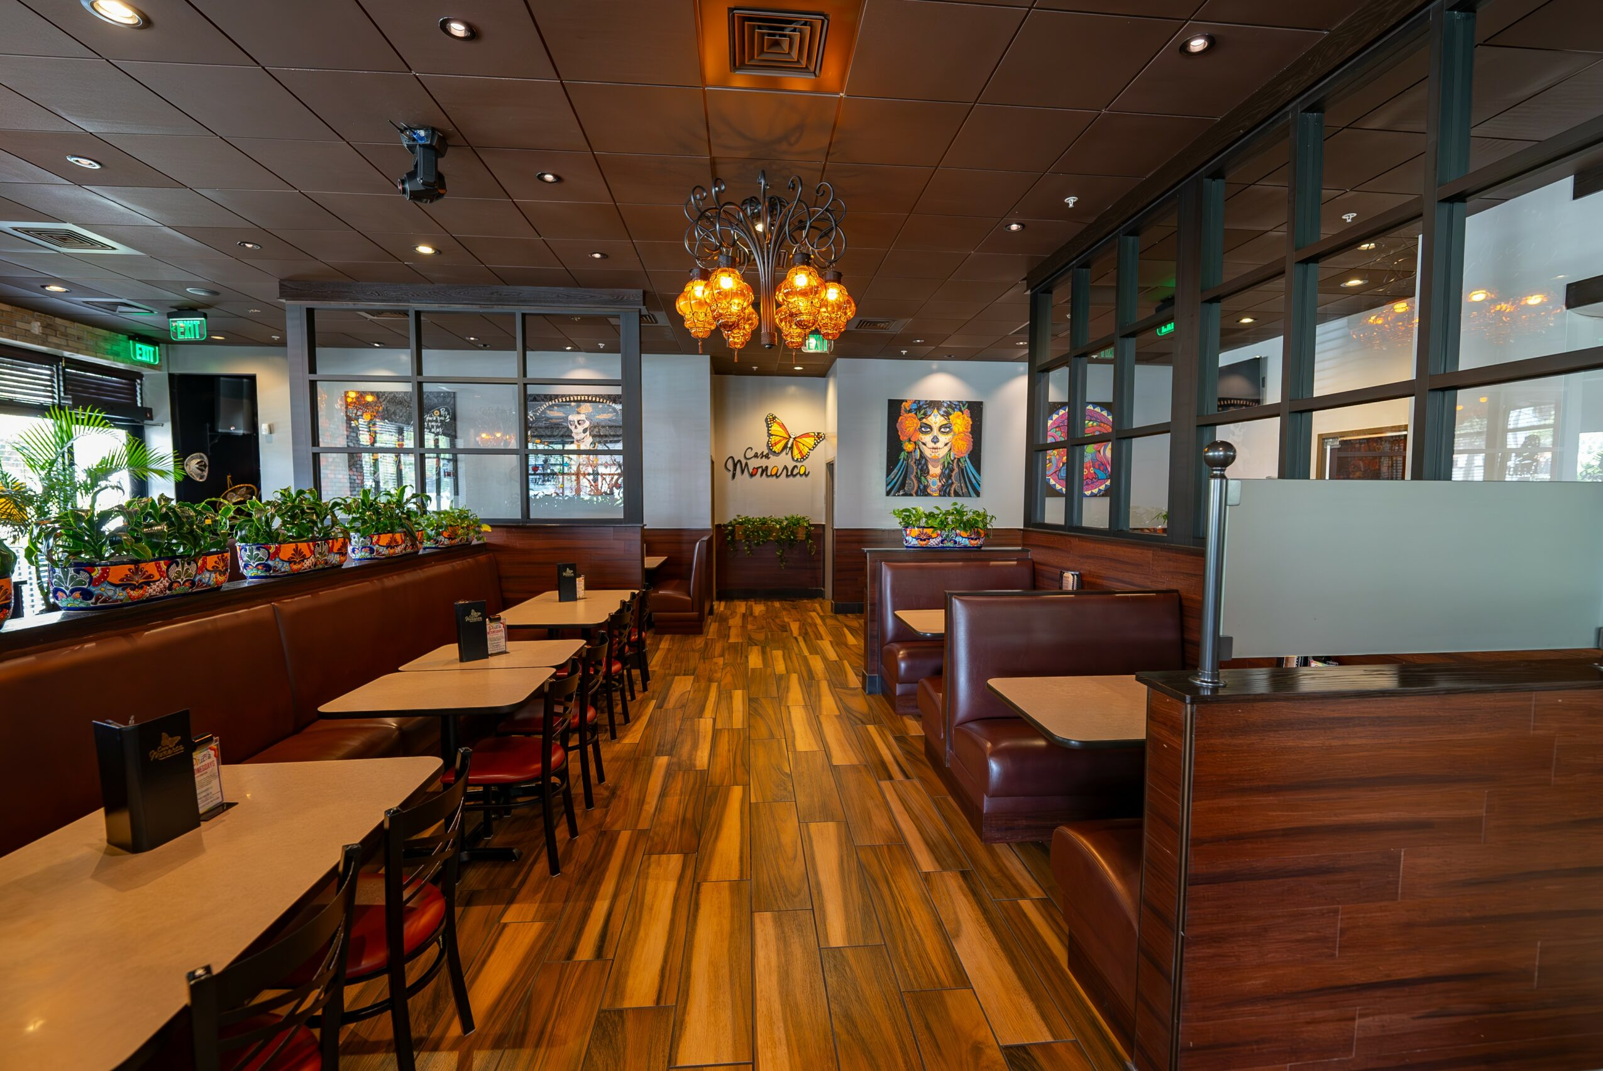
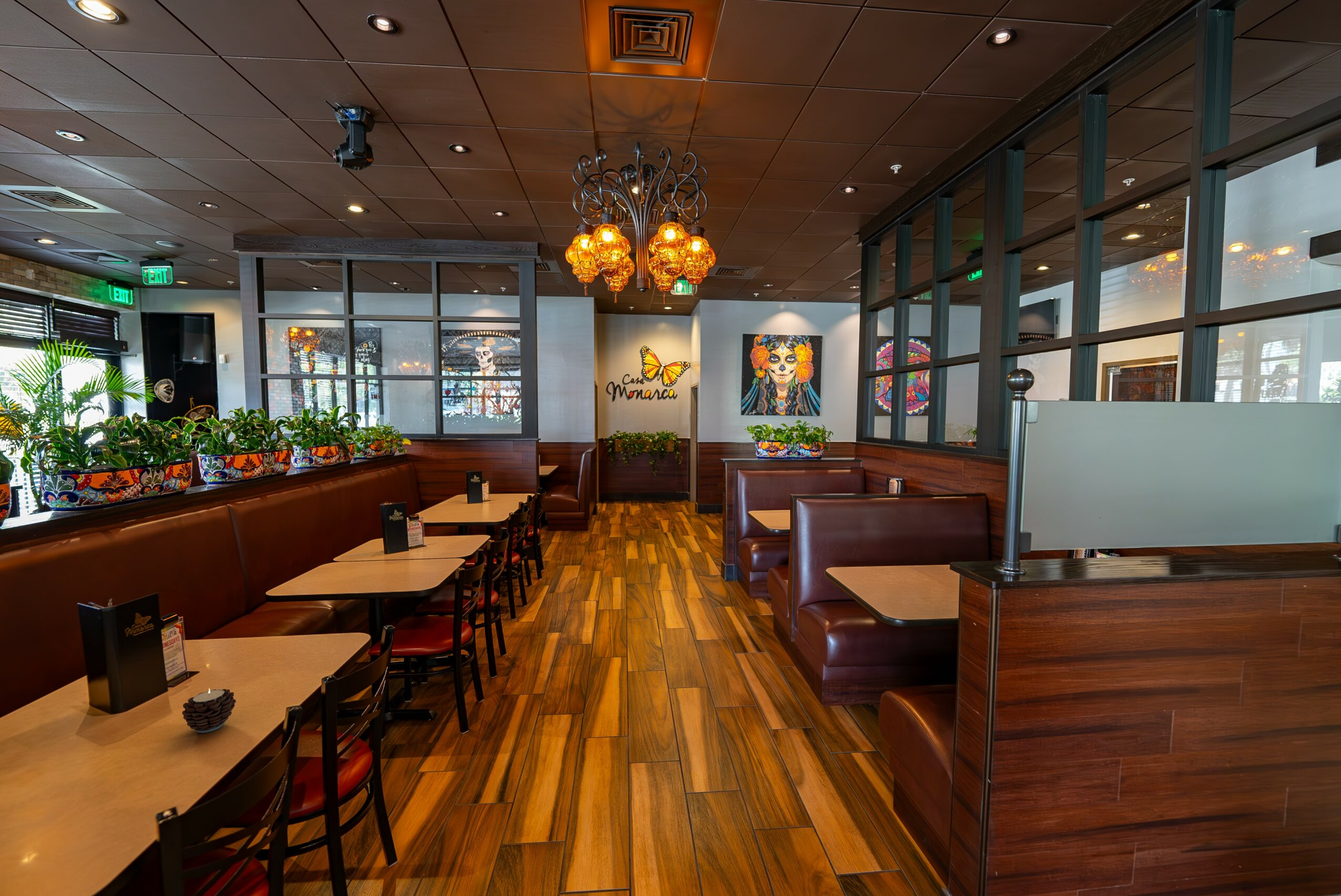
+ candle (209, 708)
